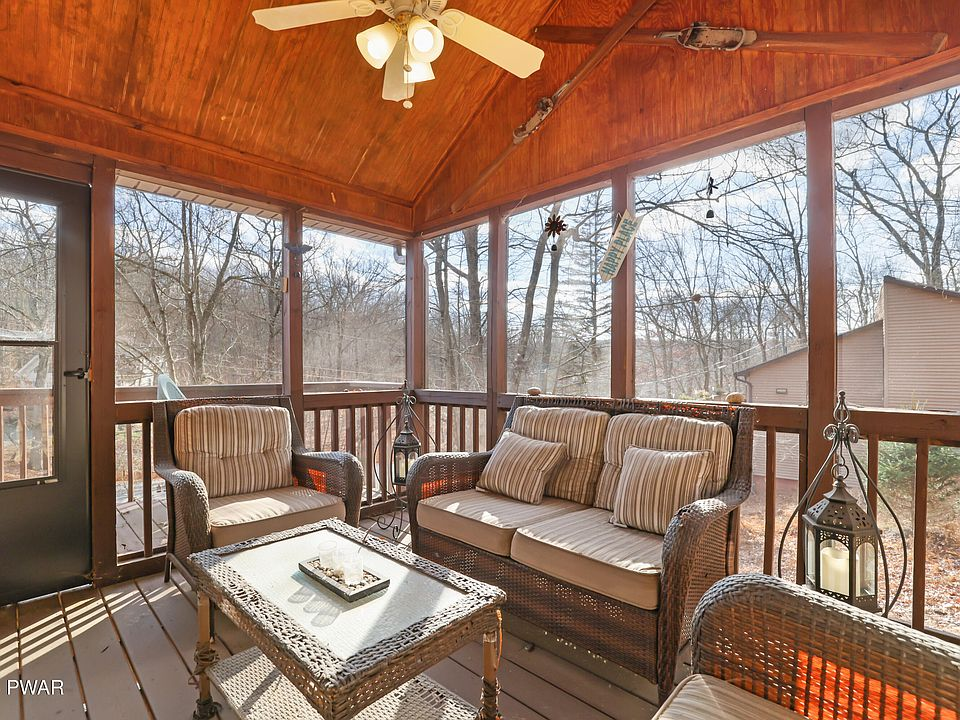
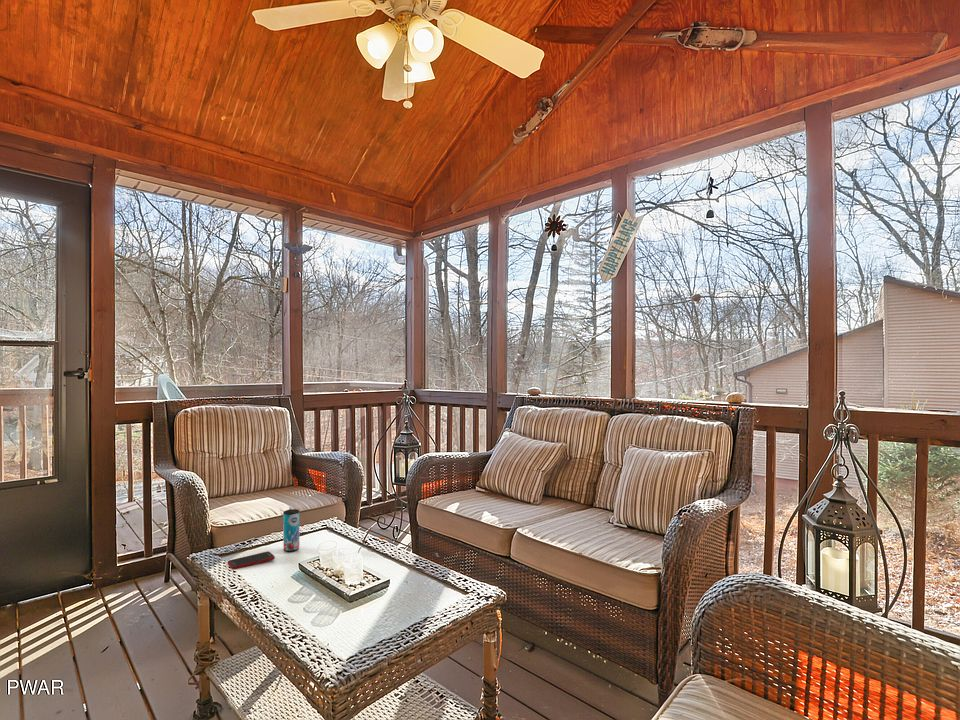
+ cell phone (251, 560)
+ beverage can (291, 530)
